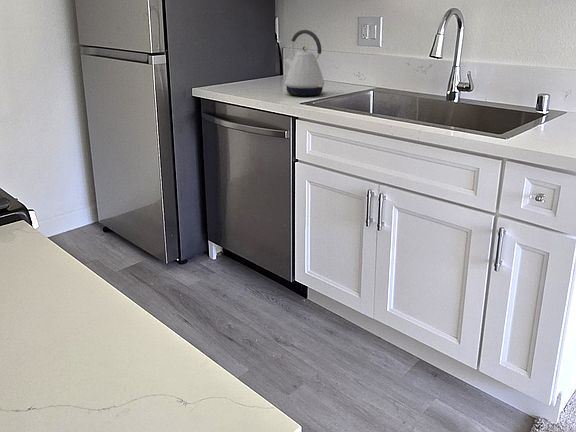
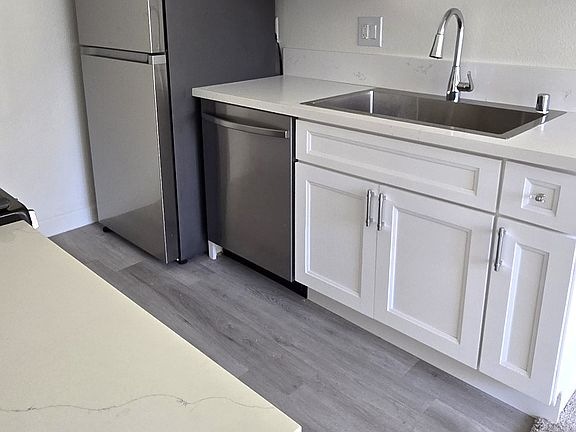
- kettle (303, 62)
